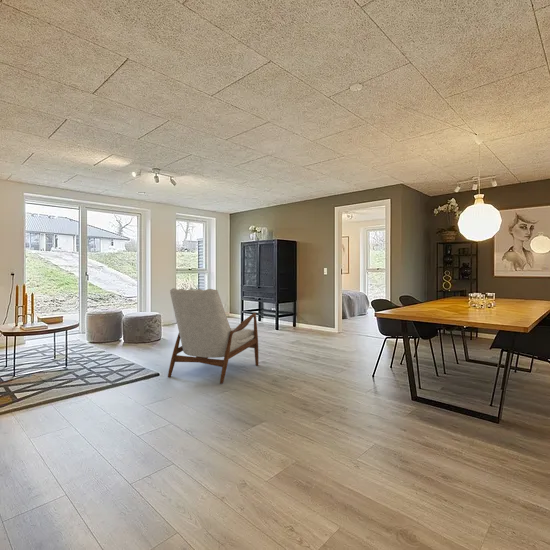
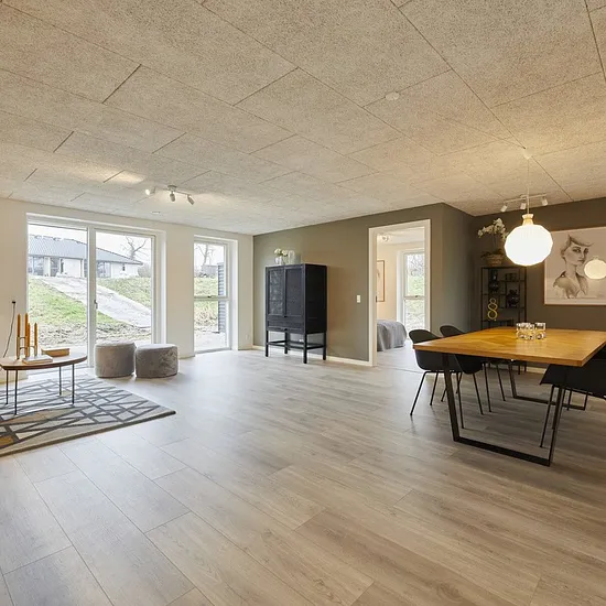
- armchair (212, 329)
